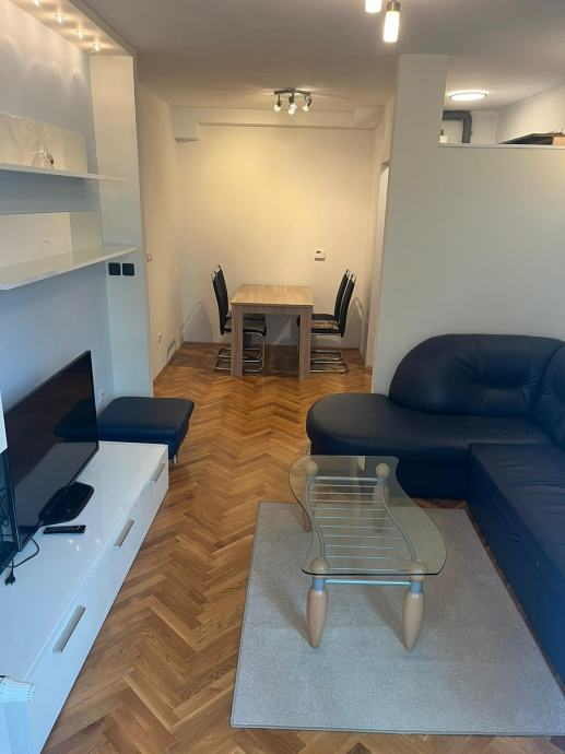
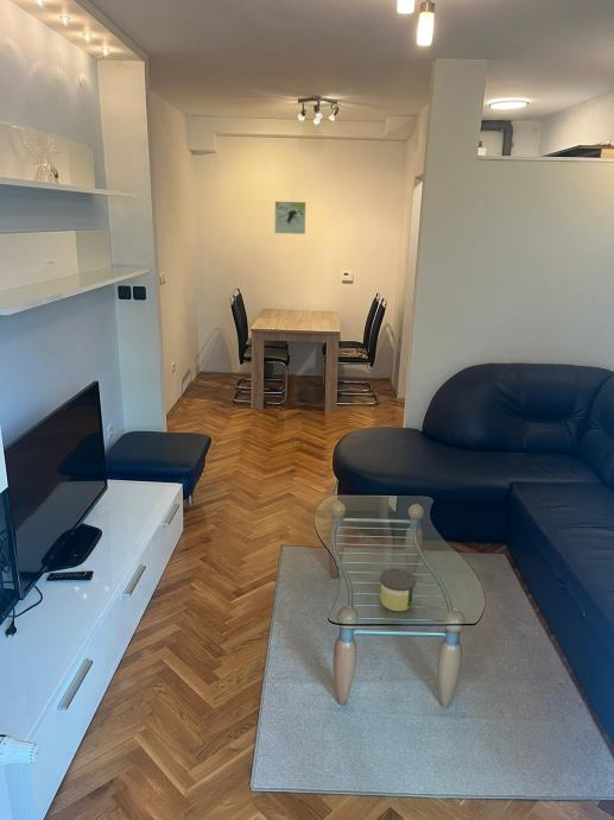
+ candle (397, 589)
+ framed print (290, 217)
